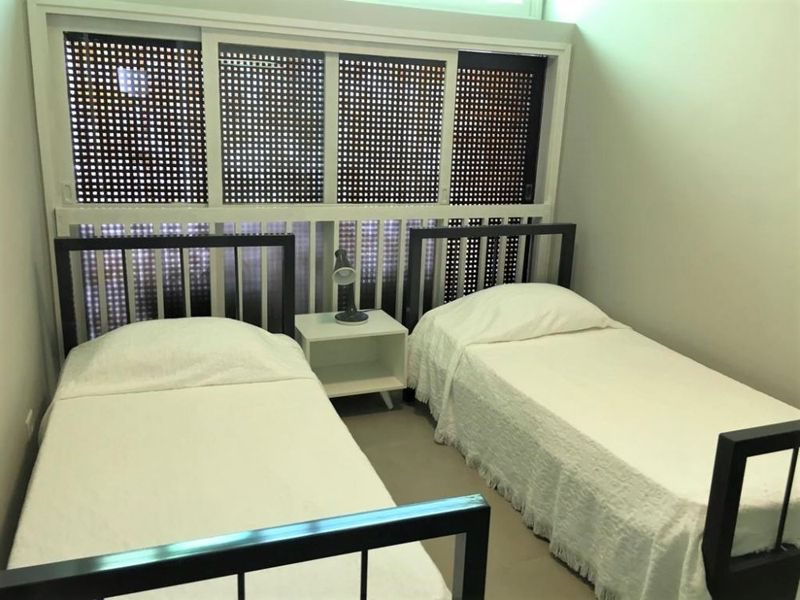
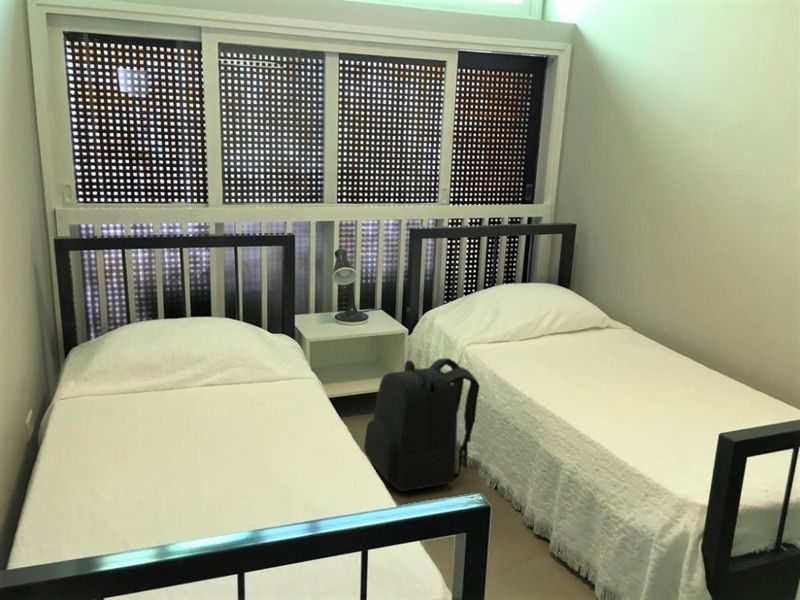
+ backpack (422, 419)
